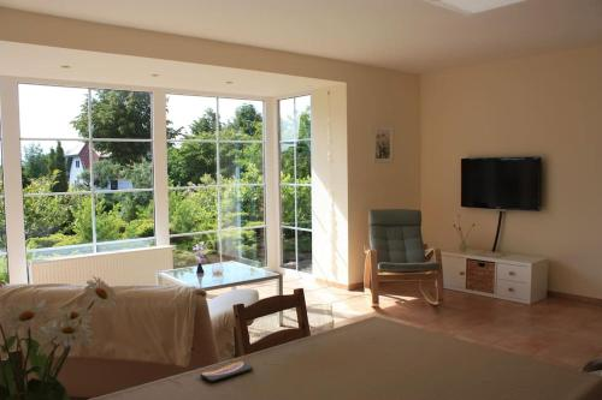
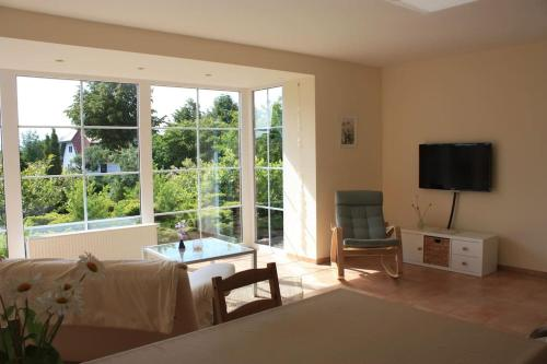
- smartphone (226, 371)
